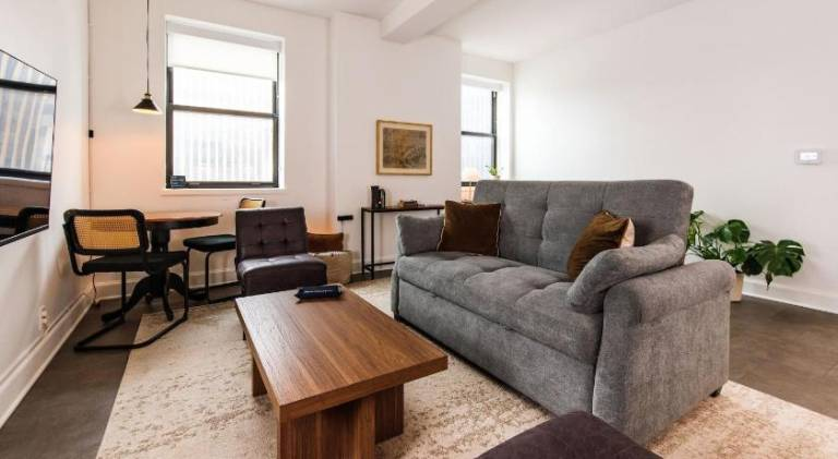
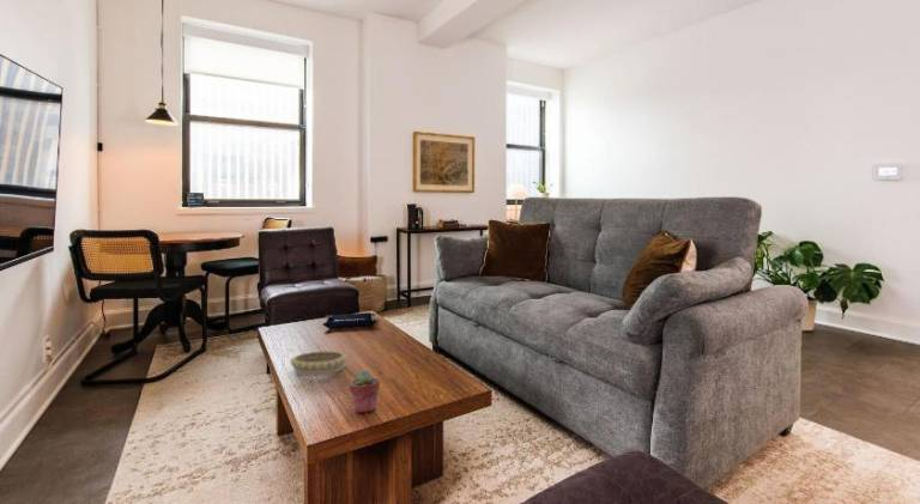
+ decorative bowl (319, 363)
+ potted succulent (364, 389)
